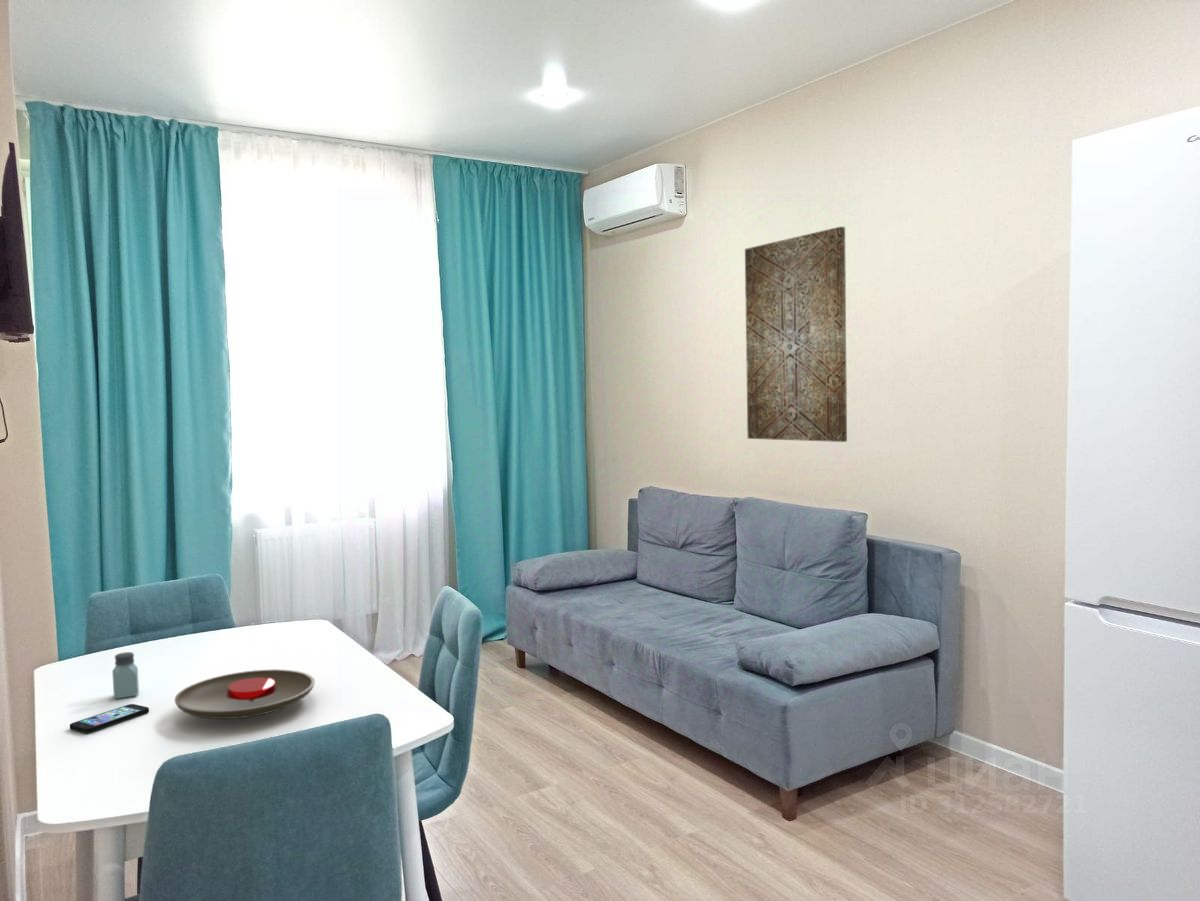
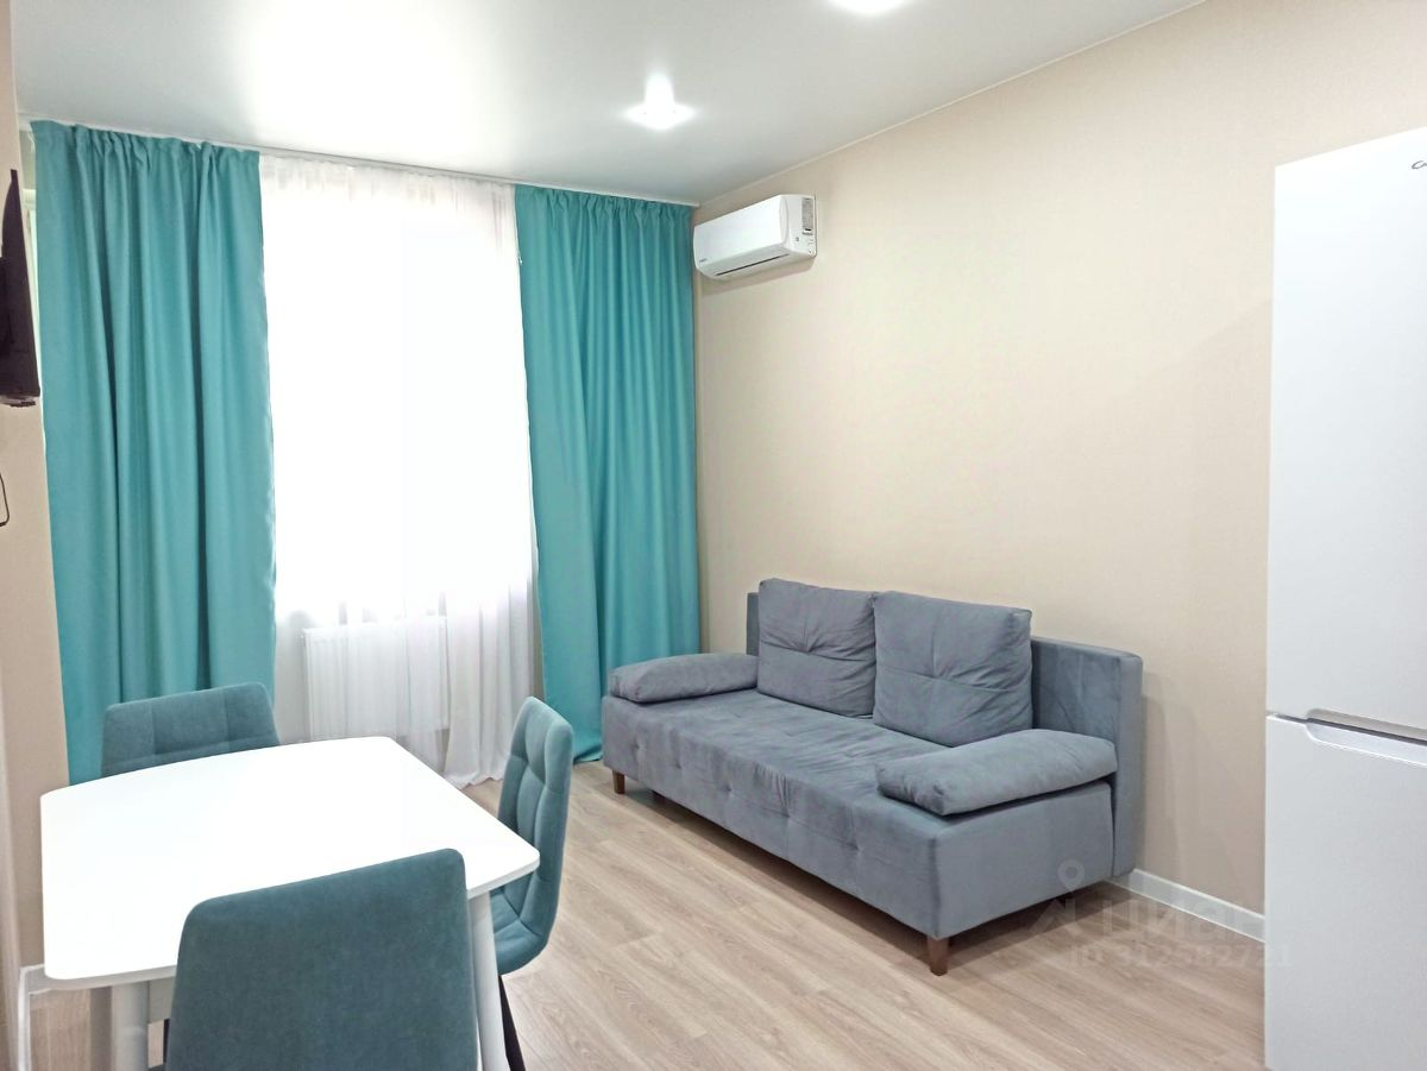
- wall art (793, 339)
- plate (246, 696)
- smartphone (110, 717)
- saltshaker (125, 674)
